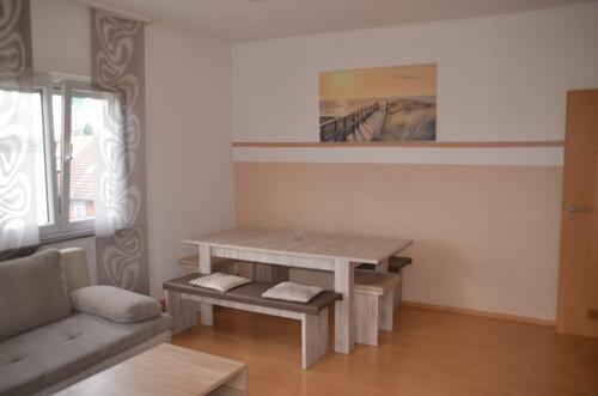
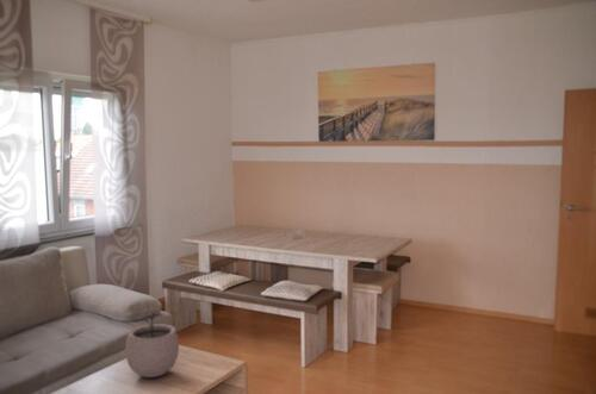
+ plant pot (151, 343)
